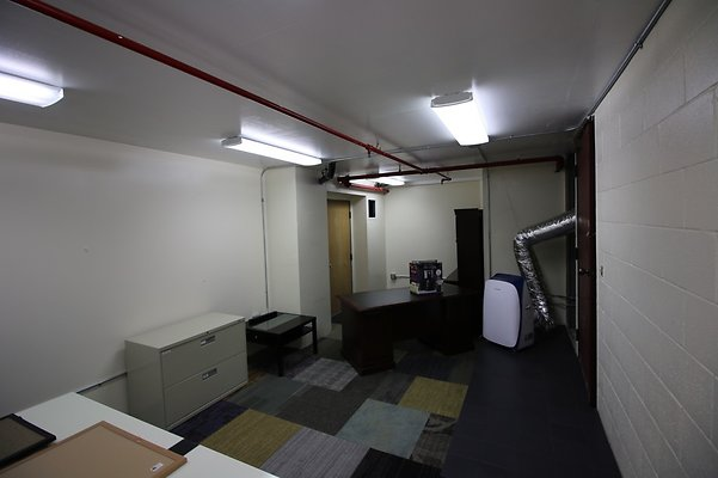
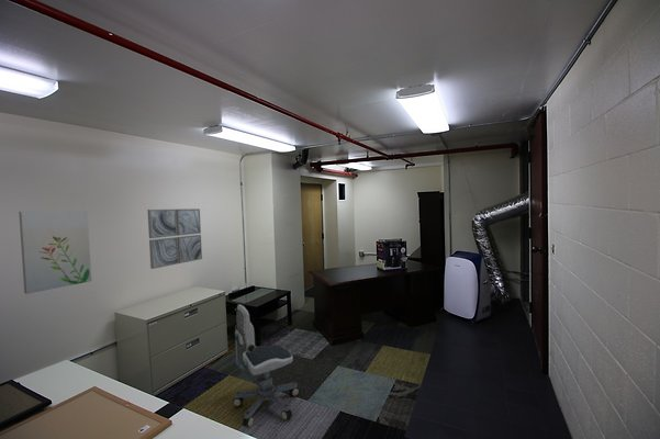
+ office chair (267, 353)
+ wall art (57, 249)
+ wall art (177, 235)
